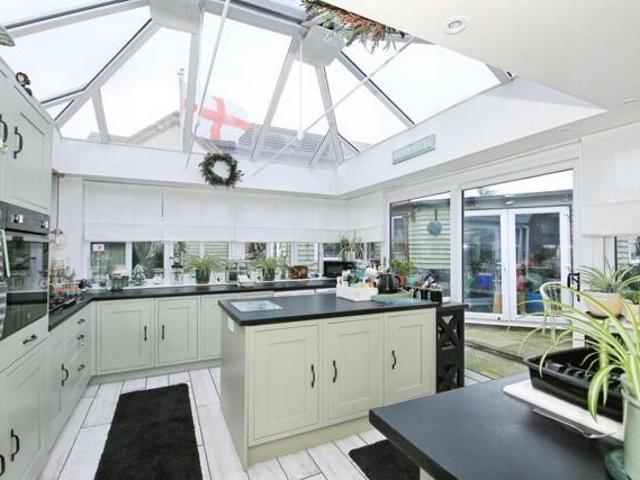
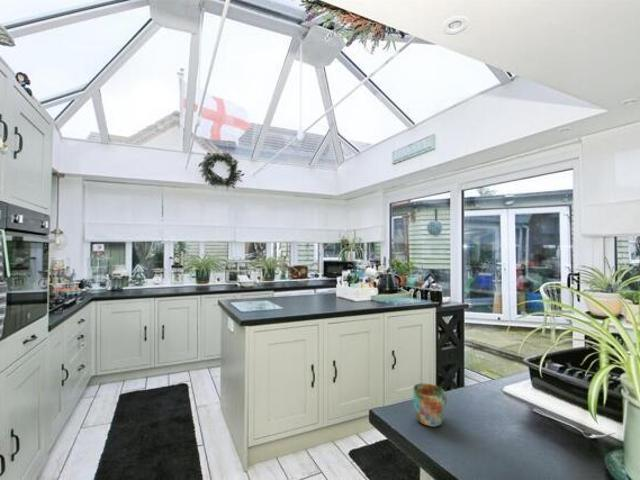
+ mug (432, 403)
